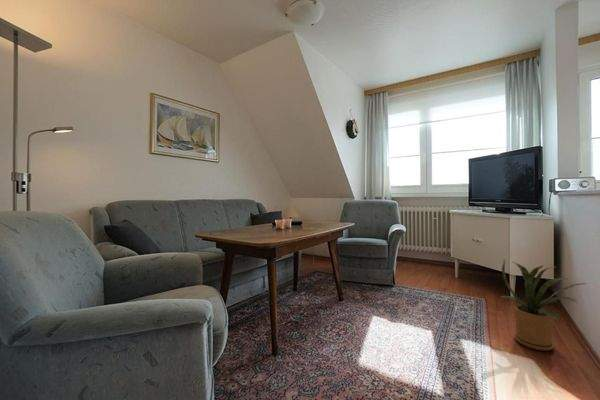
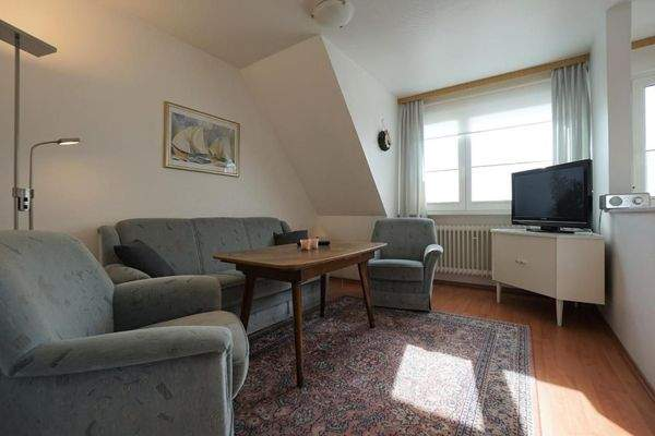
- house plant (539, 301)
